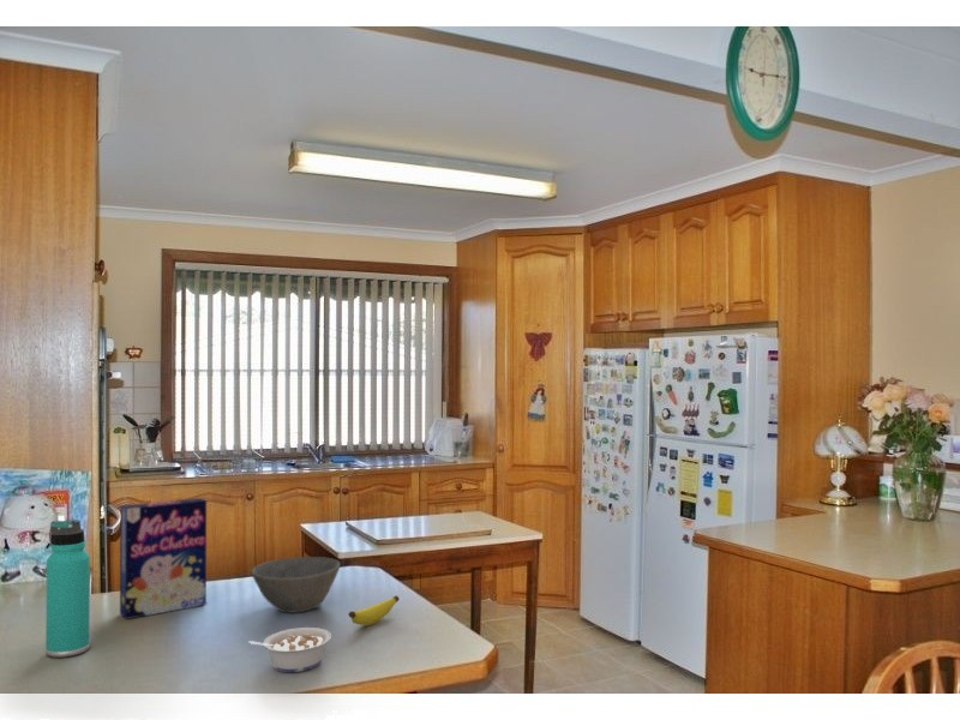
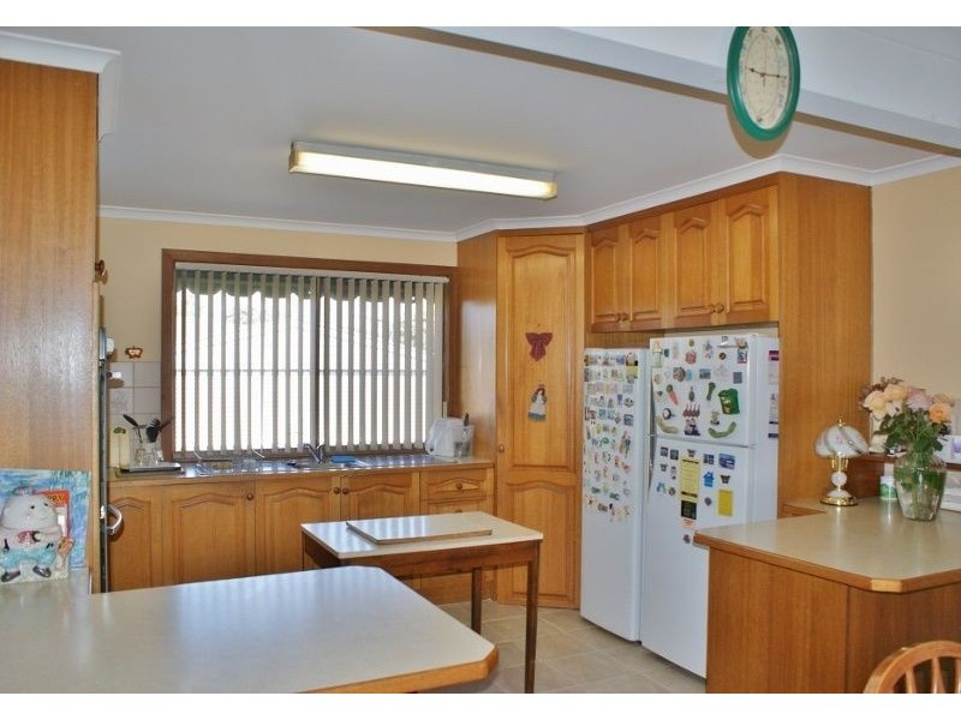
- thermos bottle (67, 586)
- legume (295, 649)
- cereal box (163, 556)
- banana (370, 611)
- bowl (295, 586)
